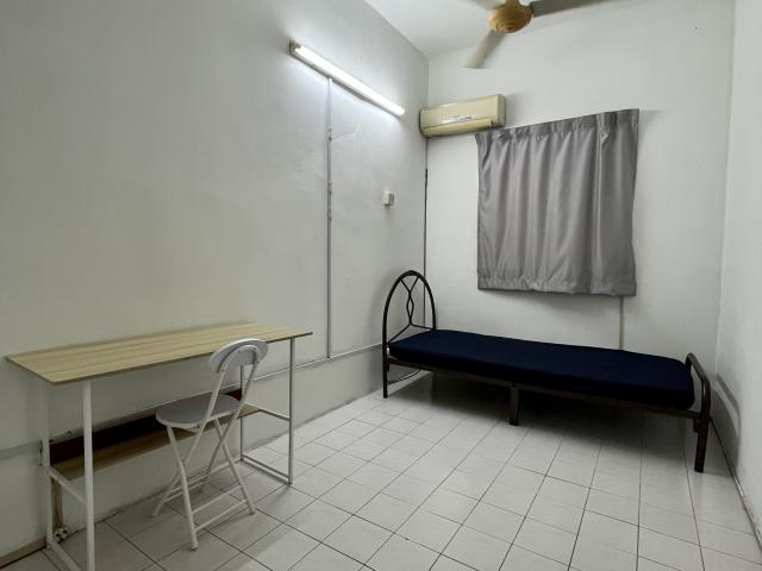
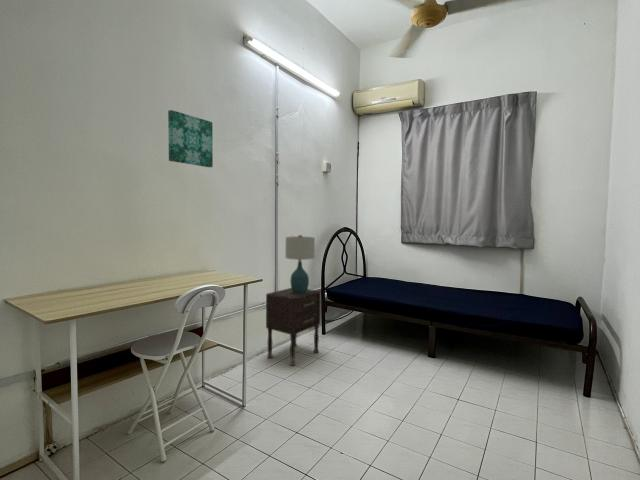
+ table lamp (299, 263)
+ nightstand (294, 323)
+ wall art (191, 140)
